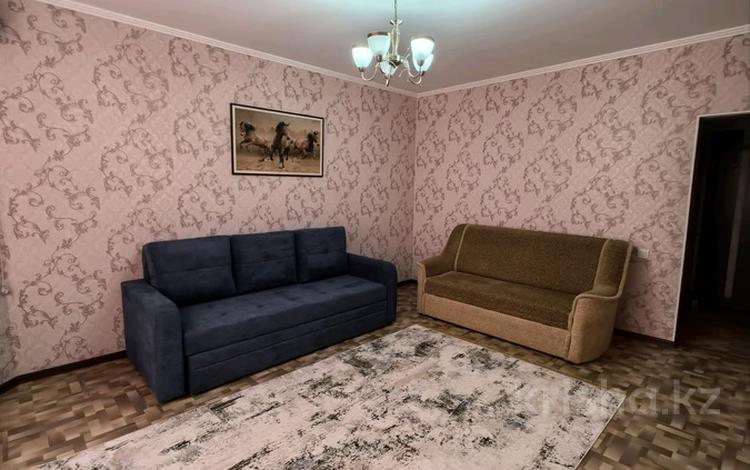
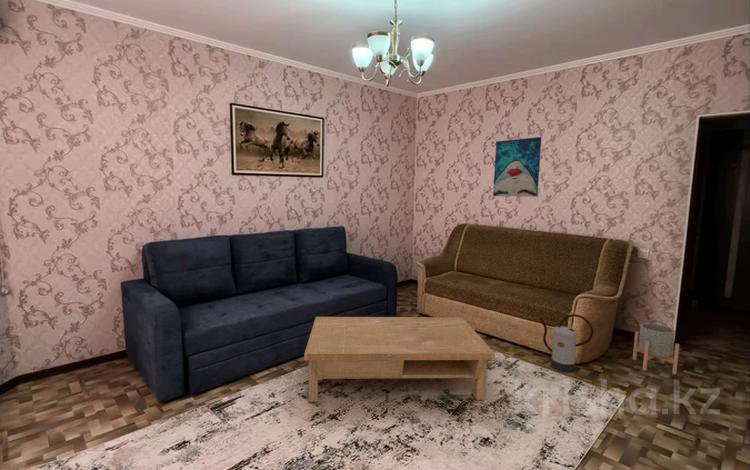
+ planter (655, 347)
+ coffee table (394, 356)
+ wall art (516, 168)
+ watering can (563, 339)
